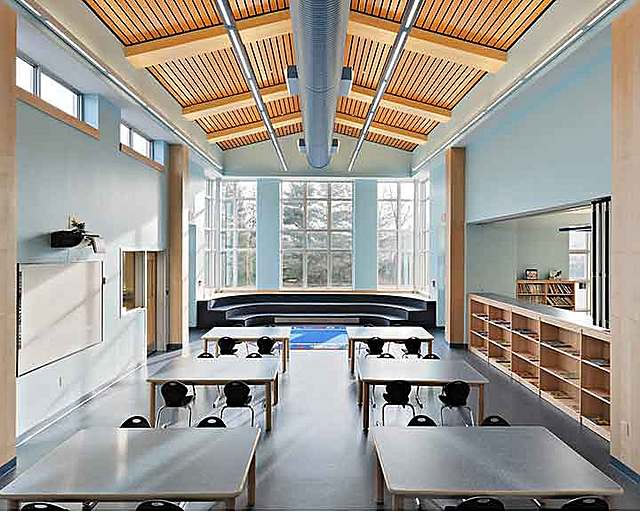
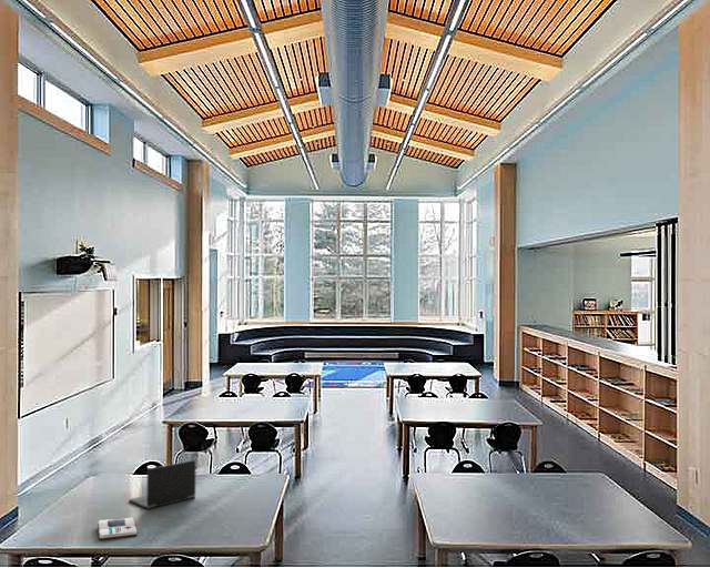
+ book (116, 527)
+ laptop (162, 480)
